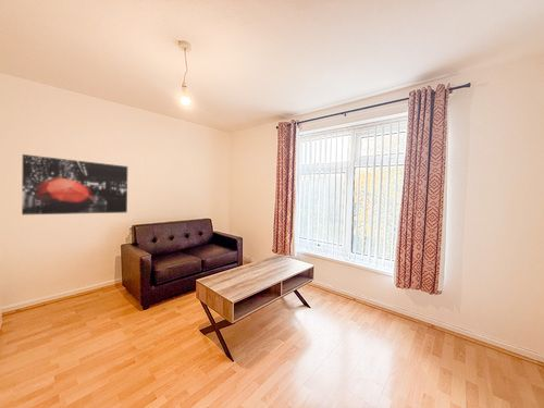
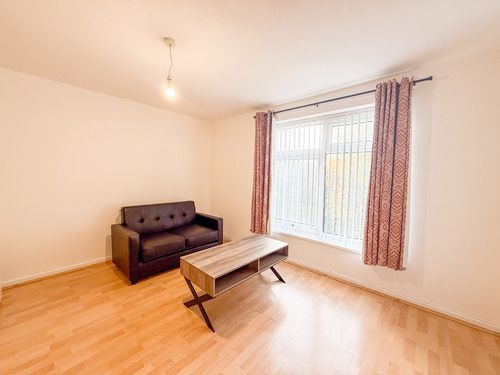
- wall art (82, 187)
